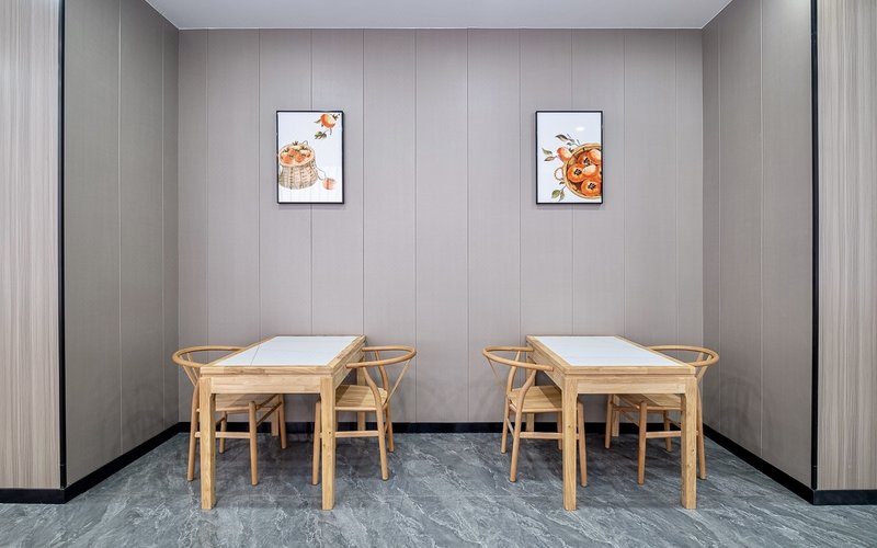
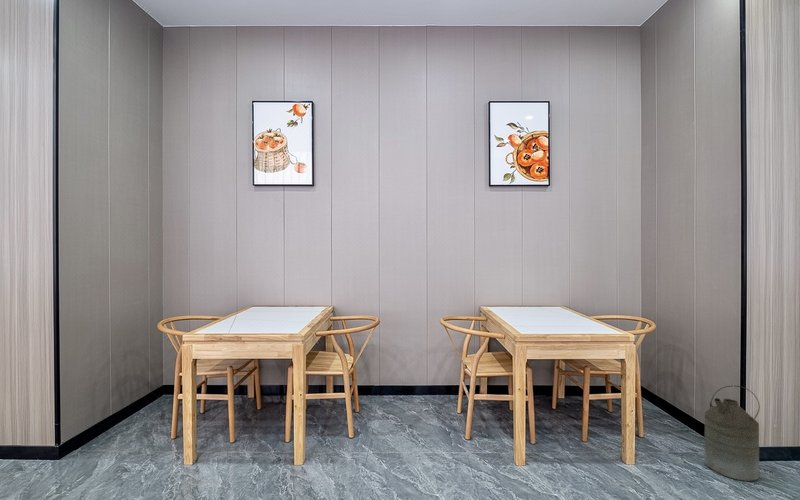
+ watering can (733, 429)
